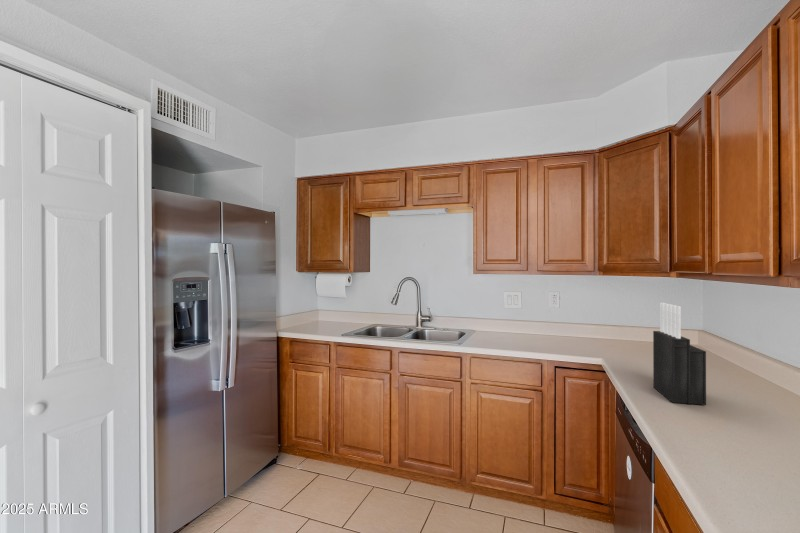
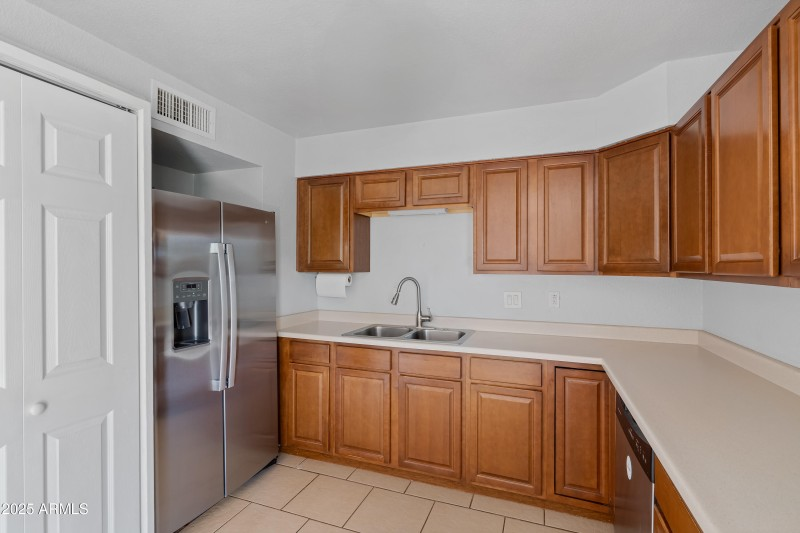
- knife block (681, 350)
